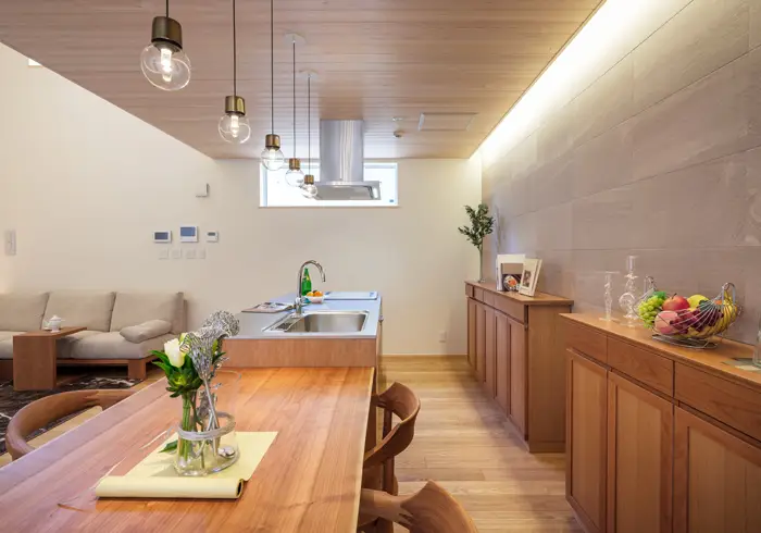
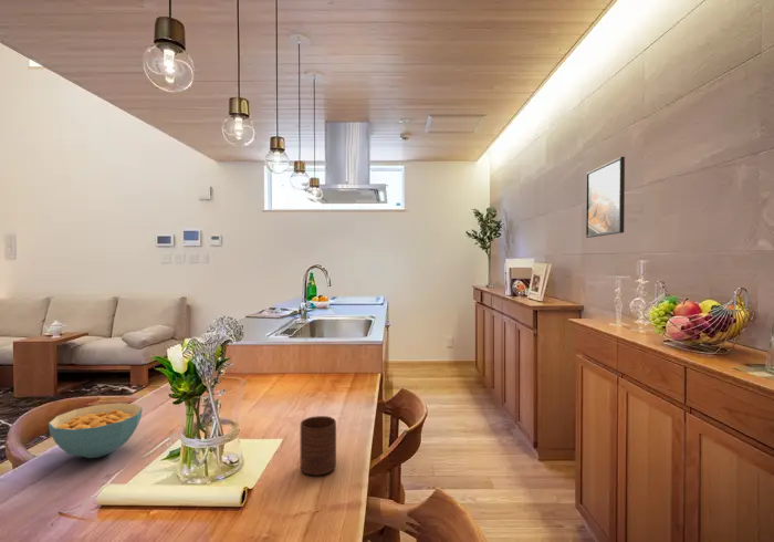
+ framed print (603, 200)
+ cup (318, 442)
+ cereal bowl (97, 434)
